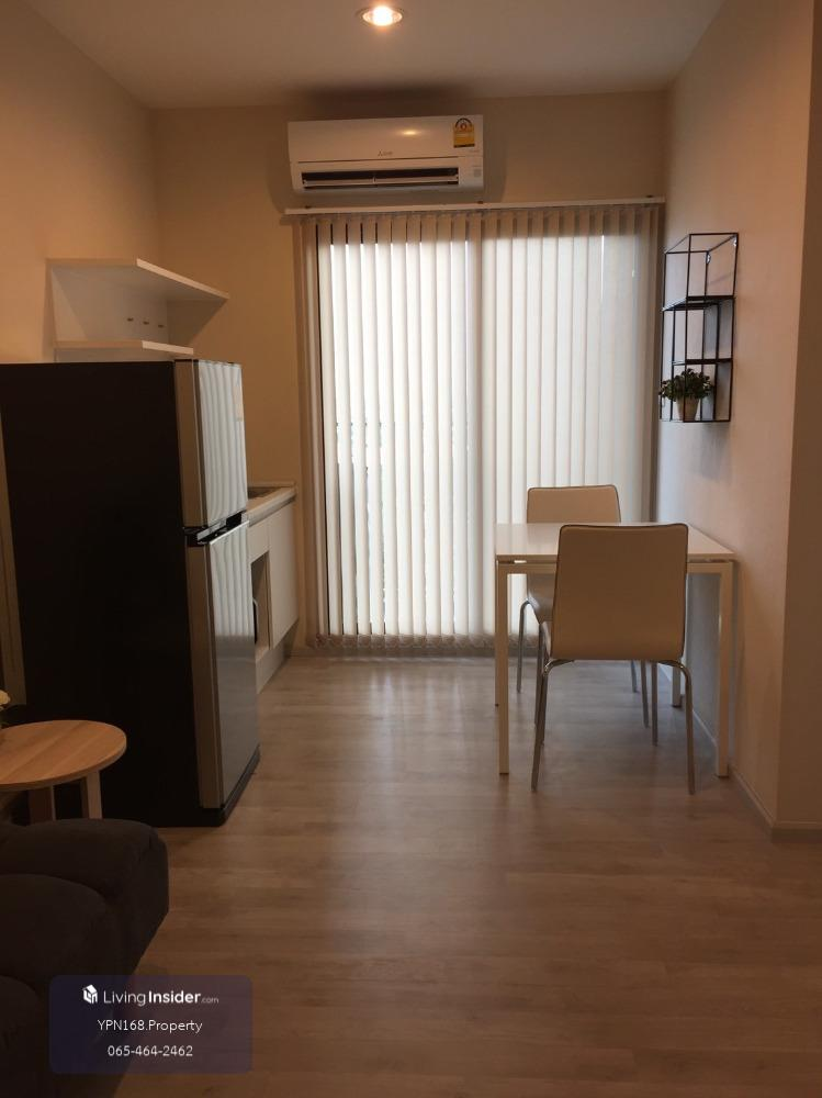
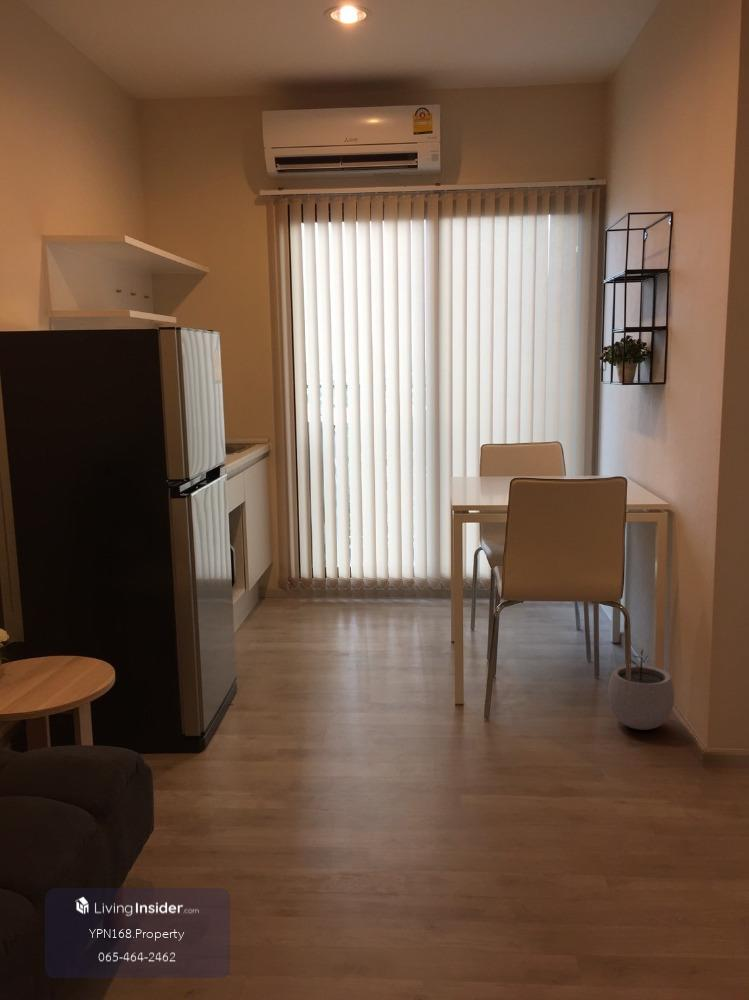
+ plant pot (640, 688)
